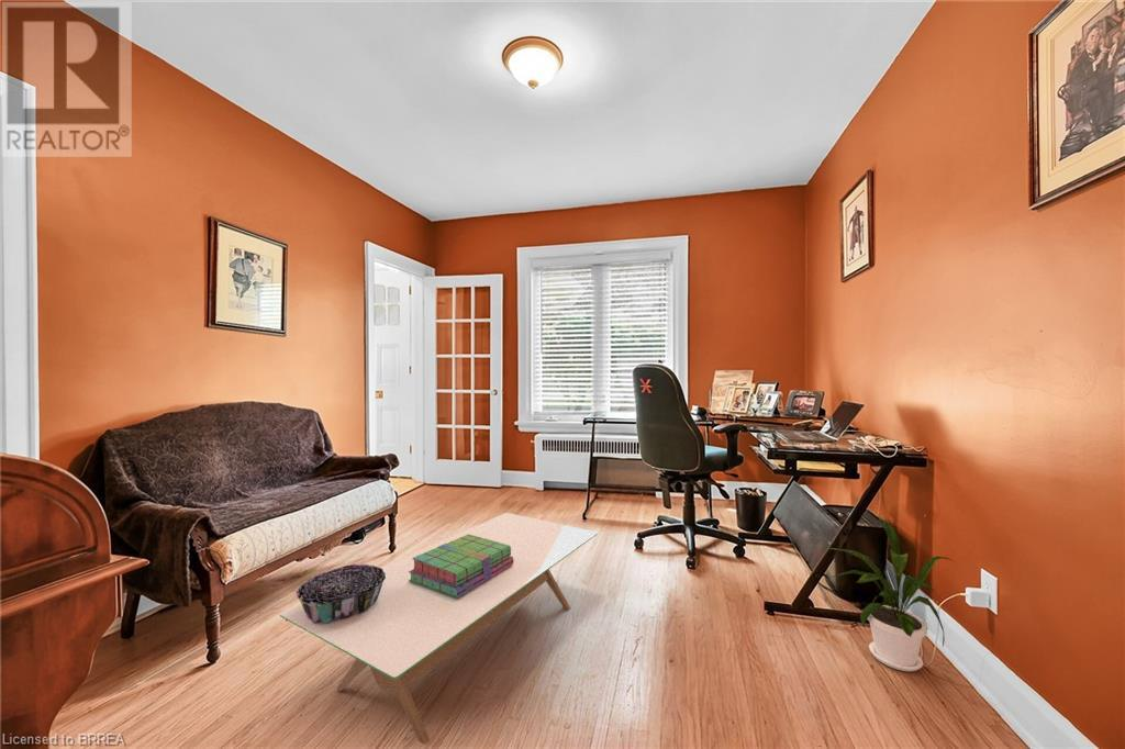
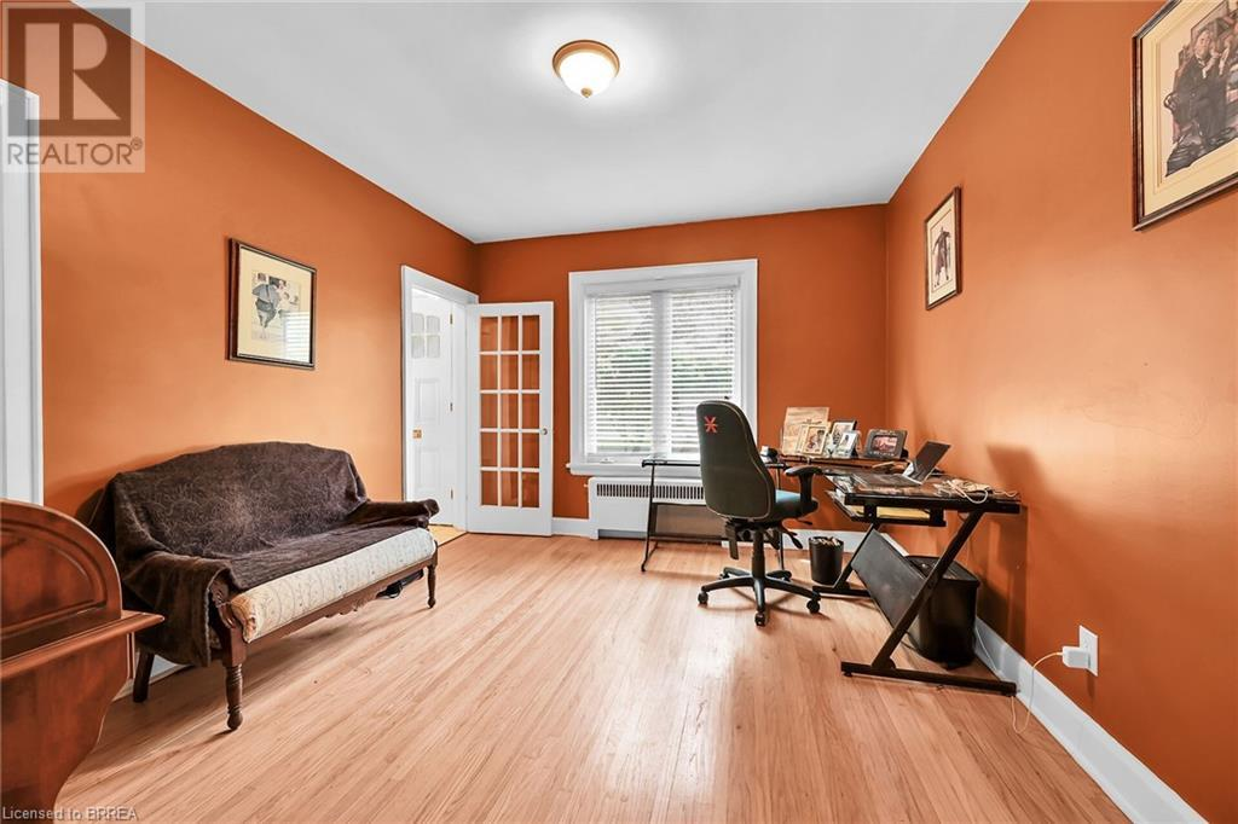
- coffee table (470, 603)
- stack of books (463, 561)
- decorative bowl (343, 593)
- house plant (892, 593)
